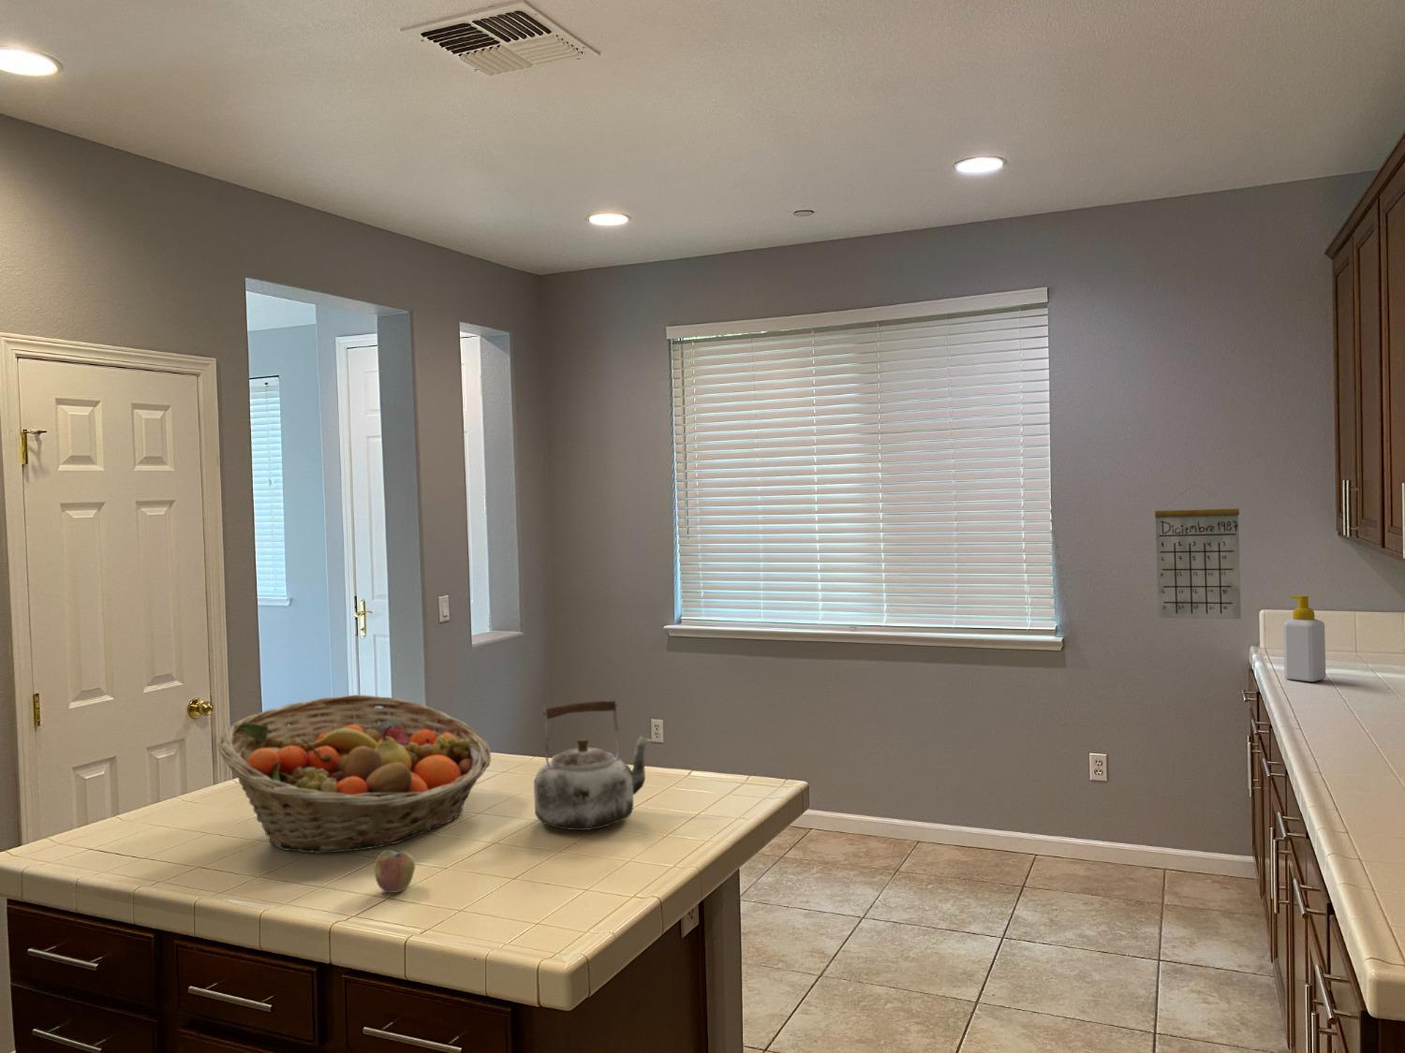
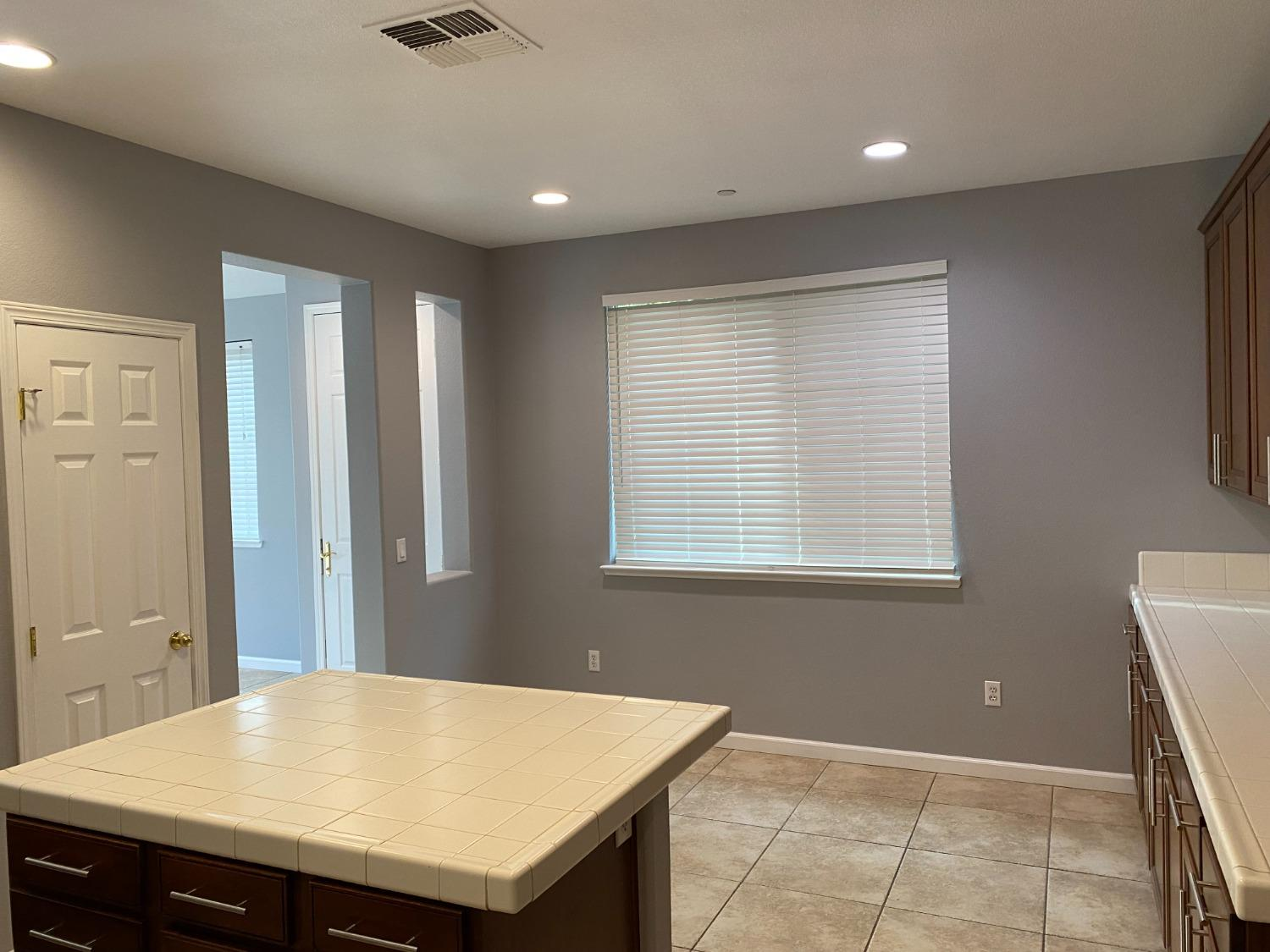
- soap bottle (1304, 637)
- apple (391, 870)
- kettle (595, 759)
- calendar (1197, 551)
- fruit basket (362, 765)
